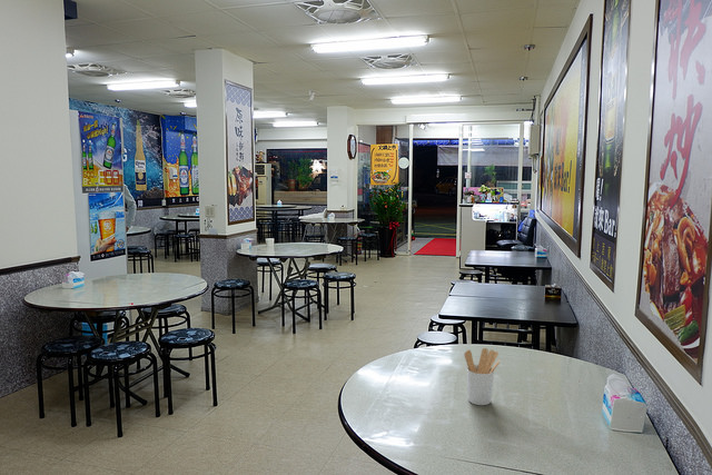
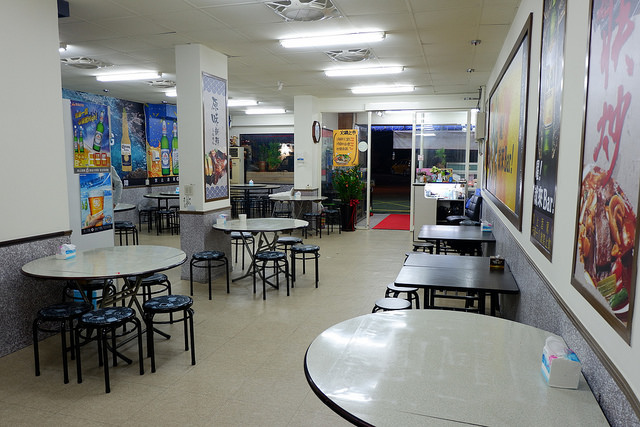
- utensil holder (483, 375)
